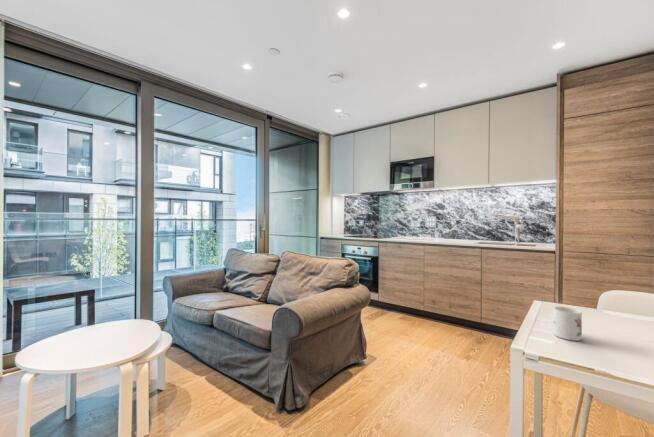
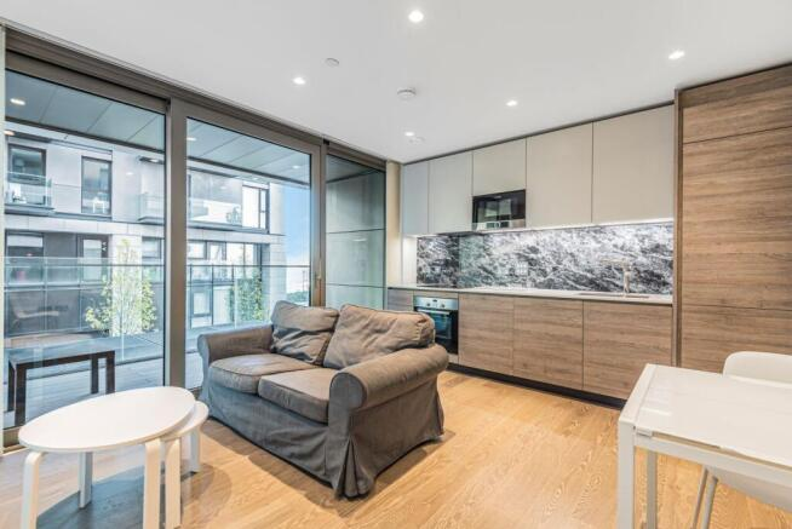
- mug (568, 321)
